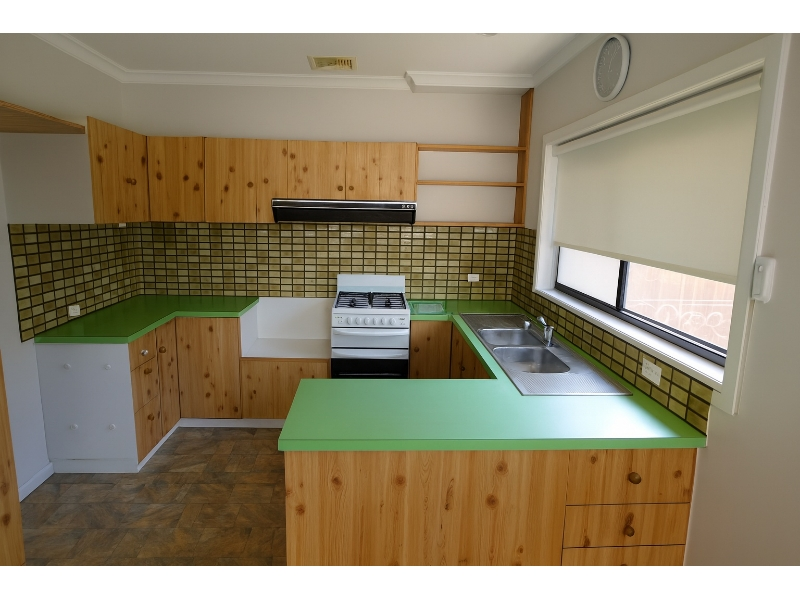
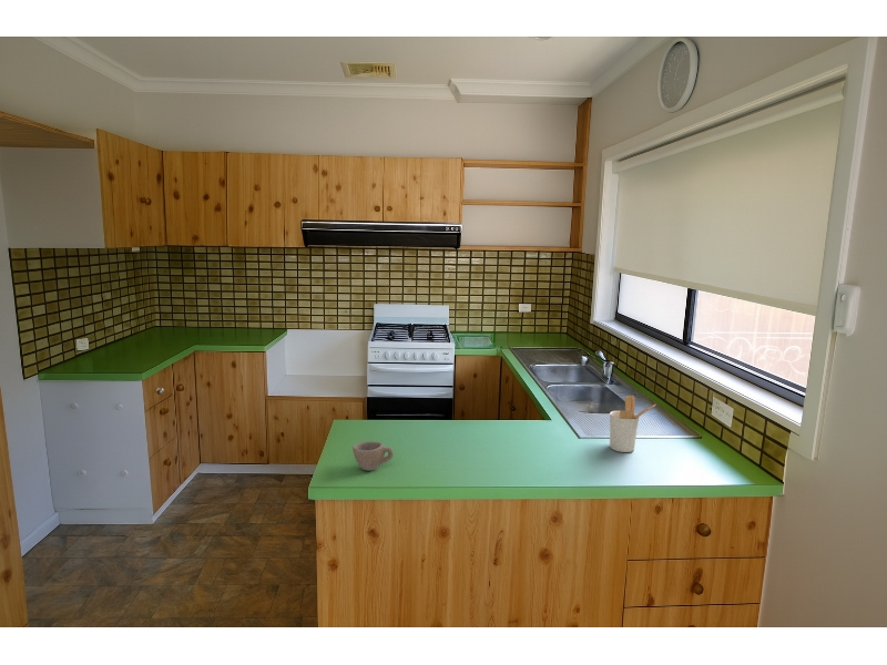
+ cup (373, 456)
+ utensil holder (631, 424)
